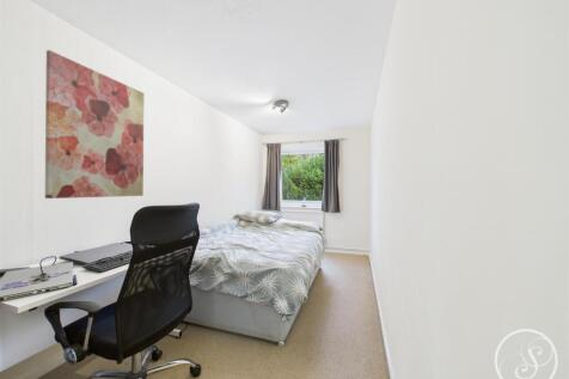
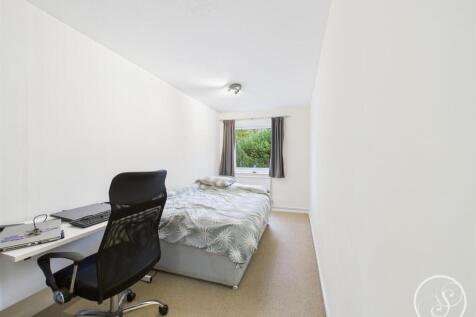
- wall art (103, 136)
